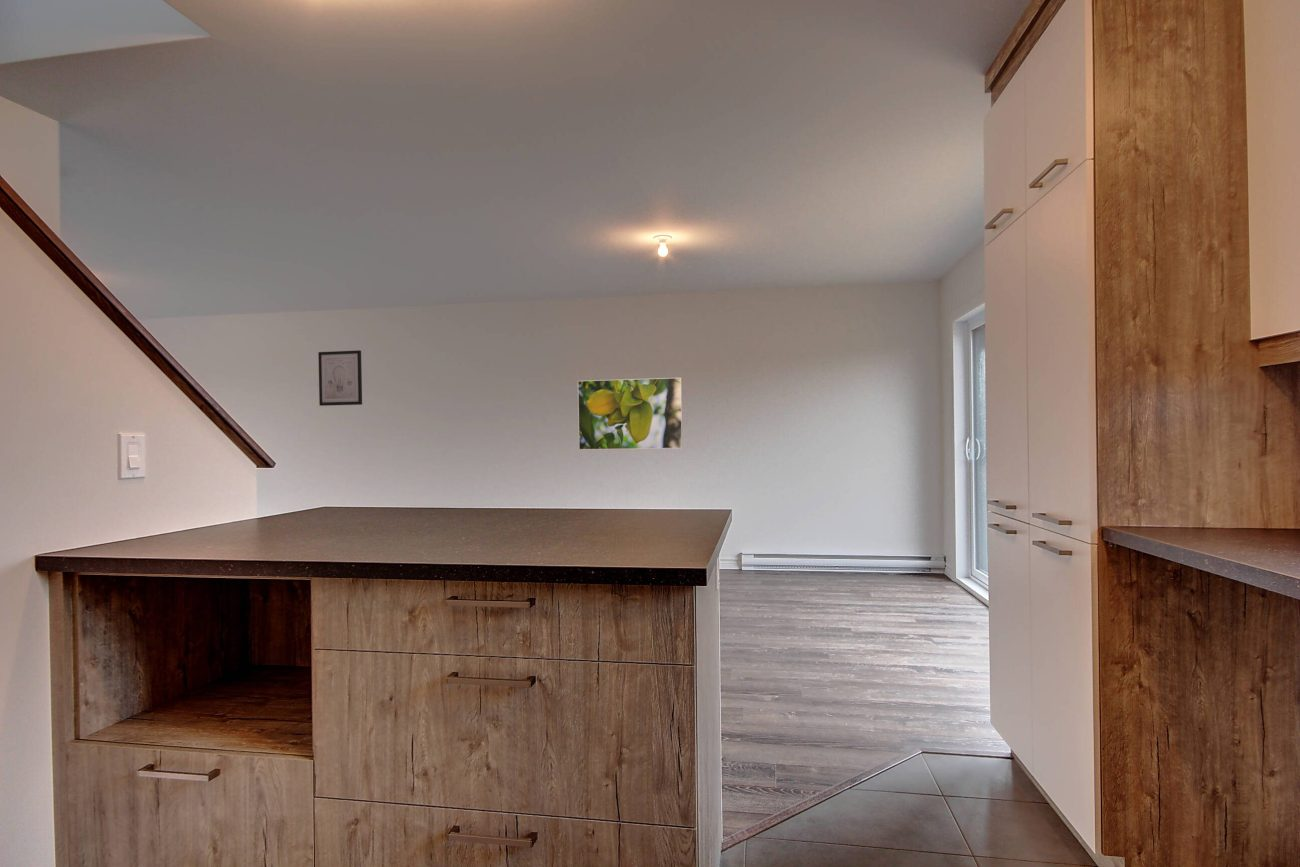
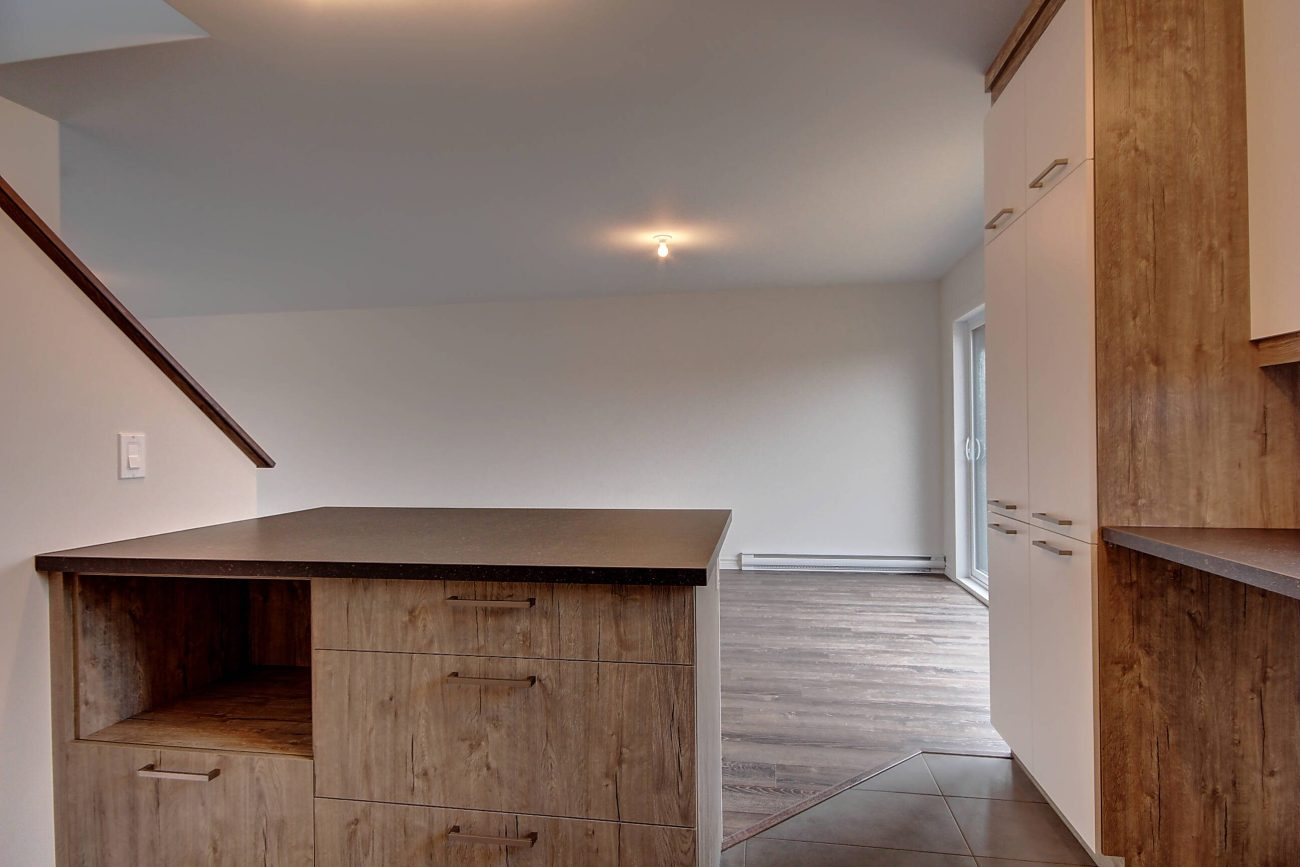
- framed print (629, 414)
- wall art (340, 378)
